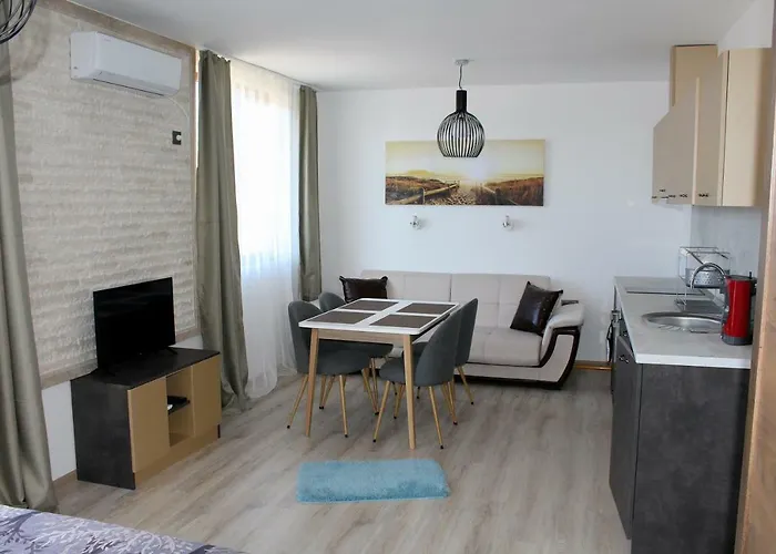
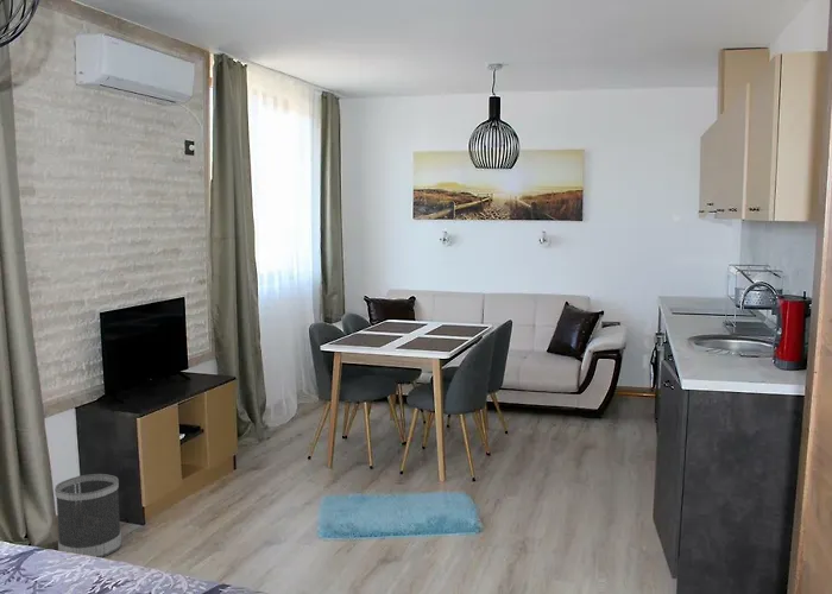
+ wastebasket (88, 516)
